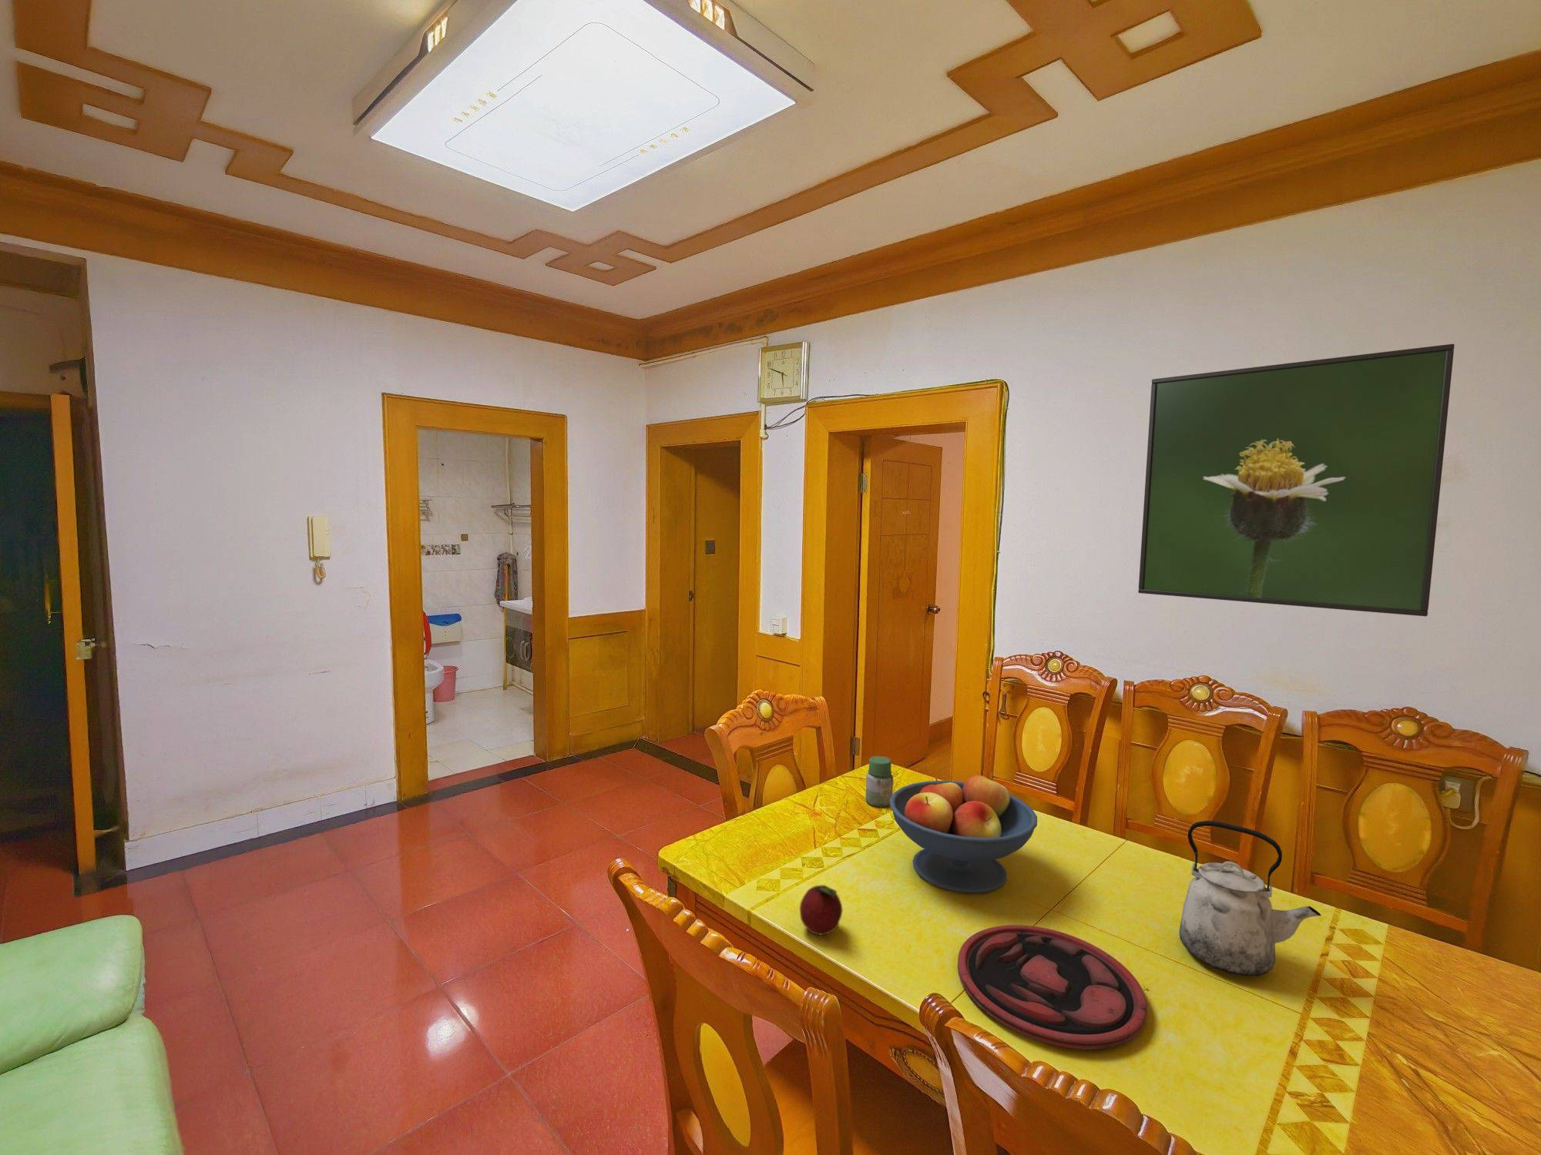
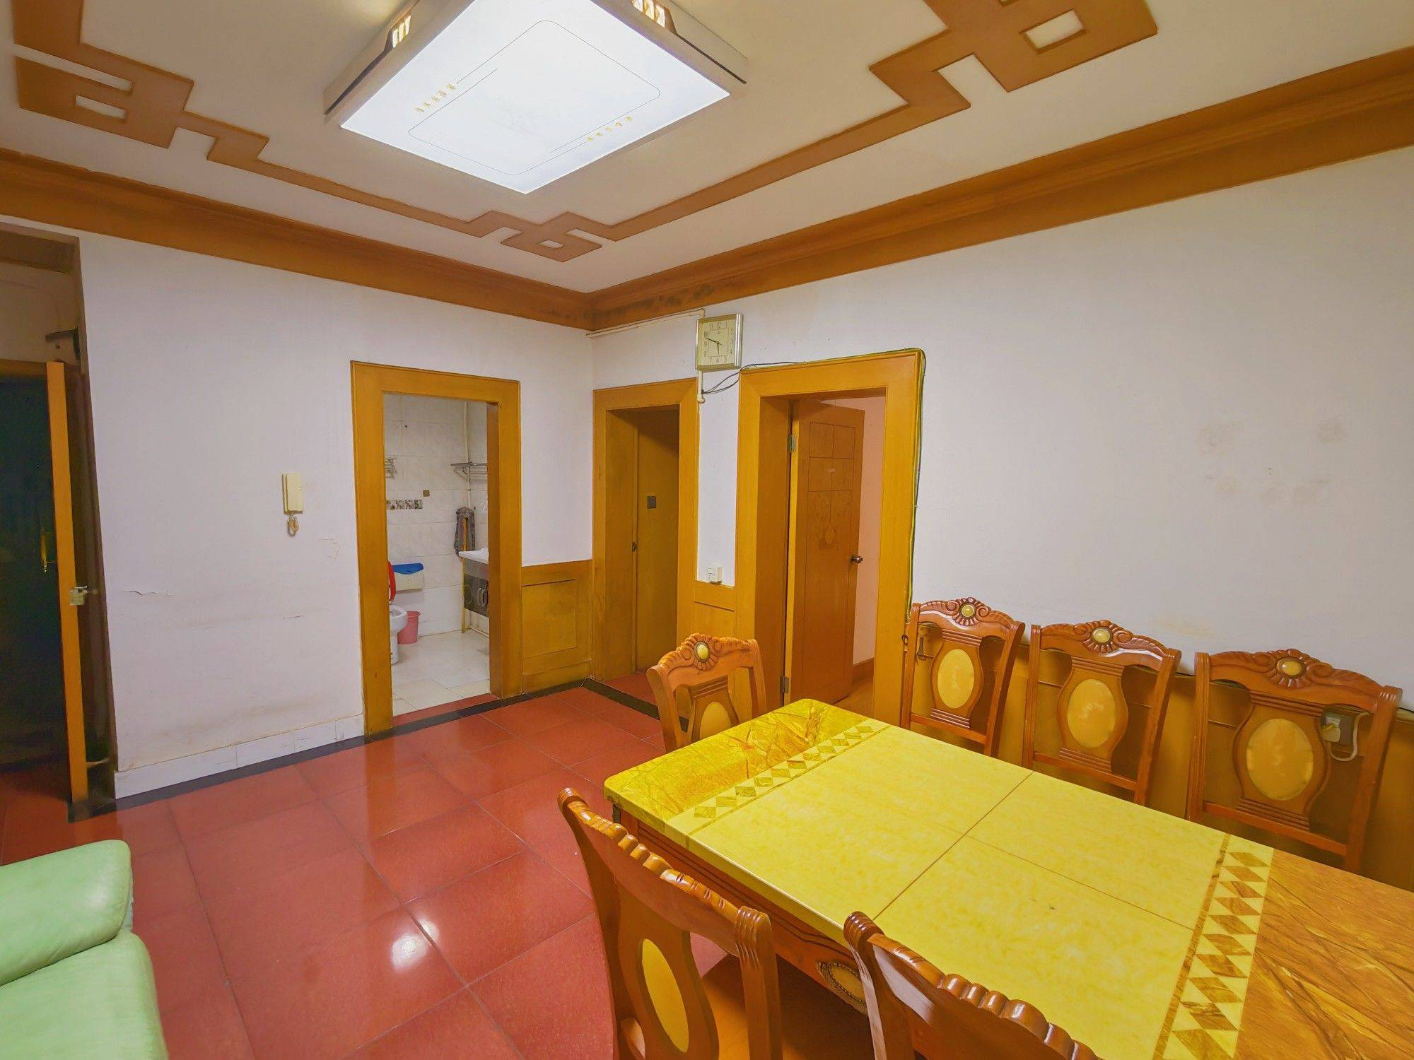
- fruit (821, 906)
- plate (1048, 978)
- jar (880, 780)
- fruit bowl (960, 827)
- kettle (1249, 898)
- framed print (1275, 485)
